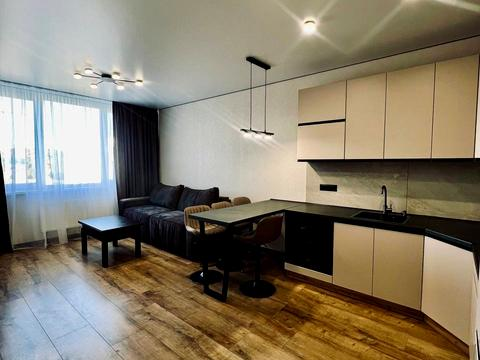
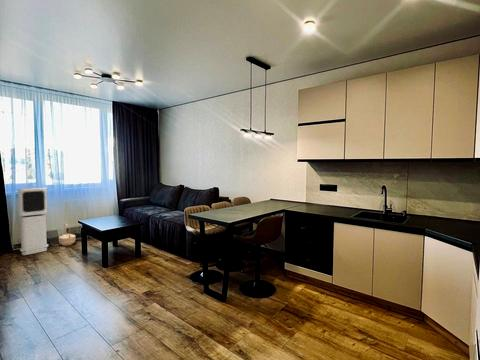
+ air purifier (31, 219)
+ basket (67, 234)
